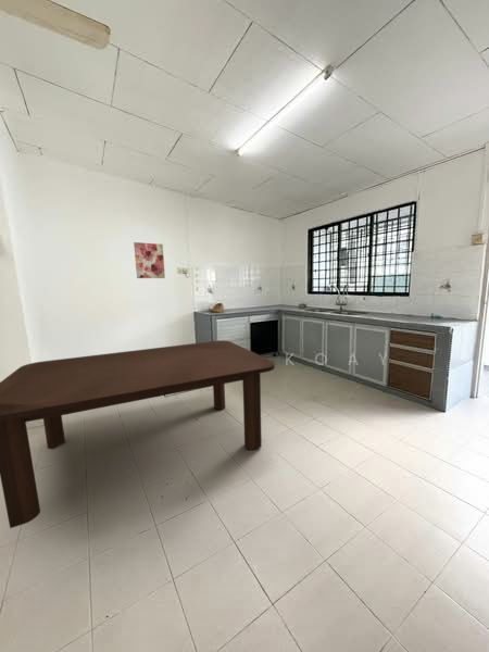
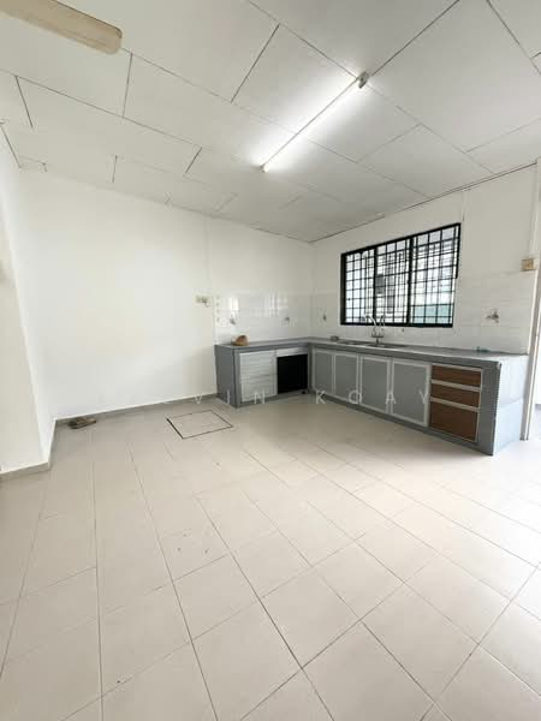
- dining table (149, 398)
- wall art (150, 261)
